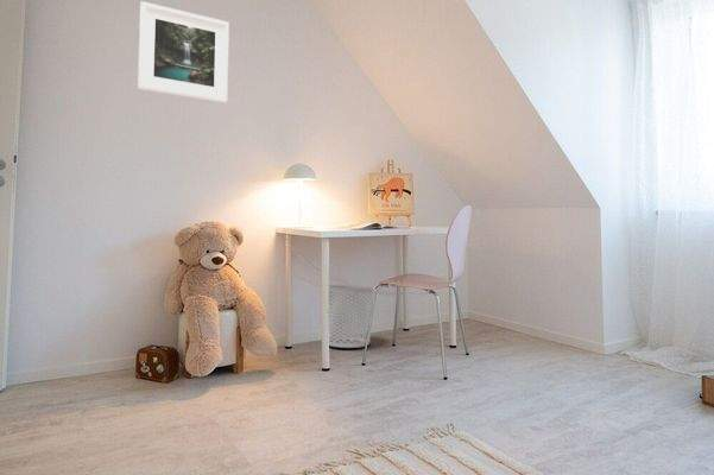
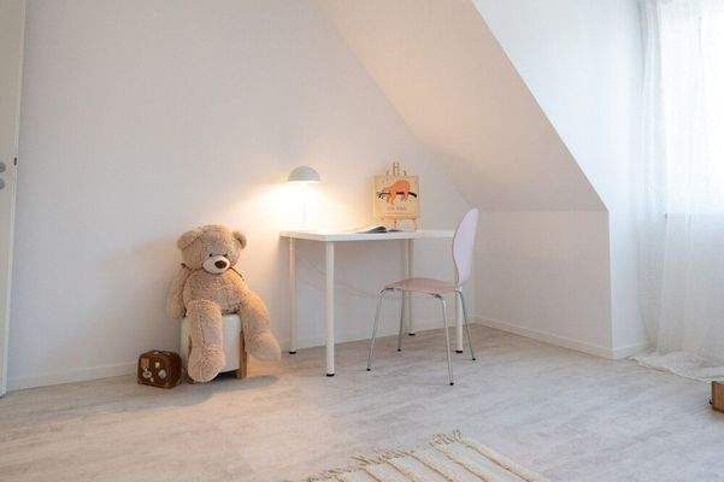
- waste bin (348, 315)
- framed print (184, 53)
